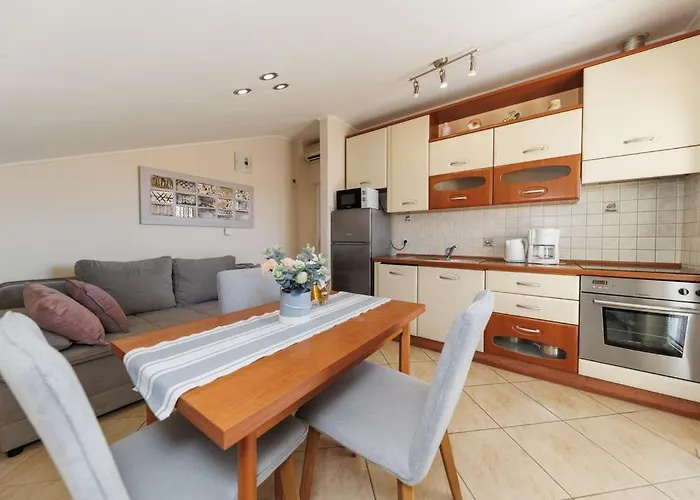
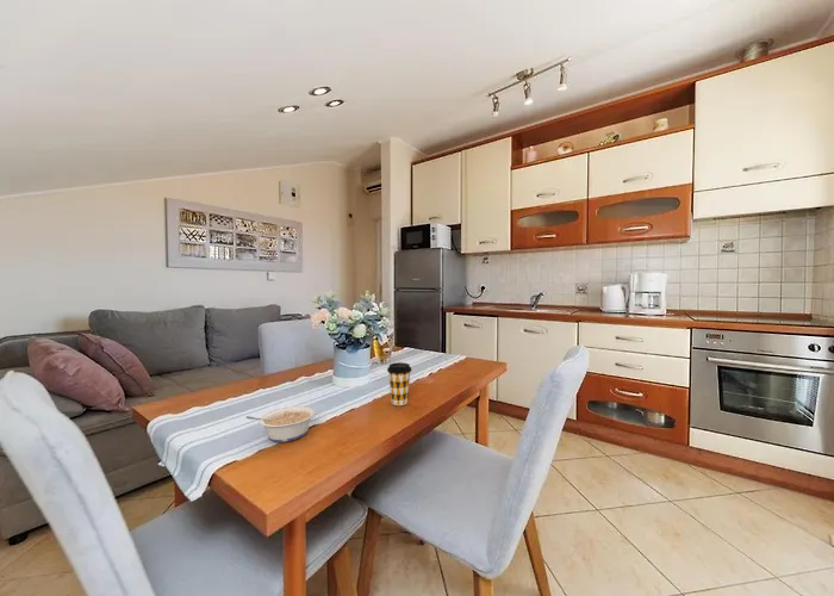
+ legume (286, 423)
+ coffee cup (399, 384)
